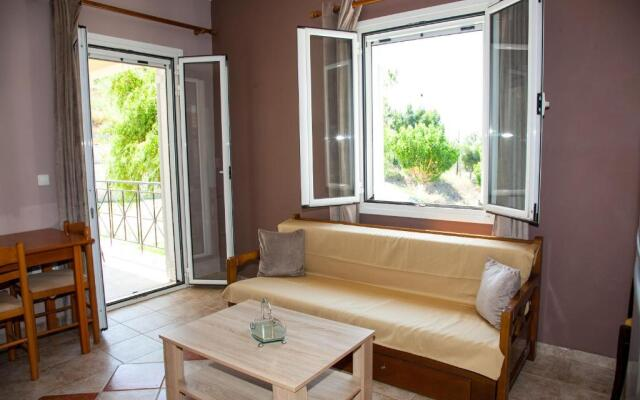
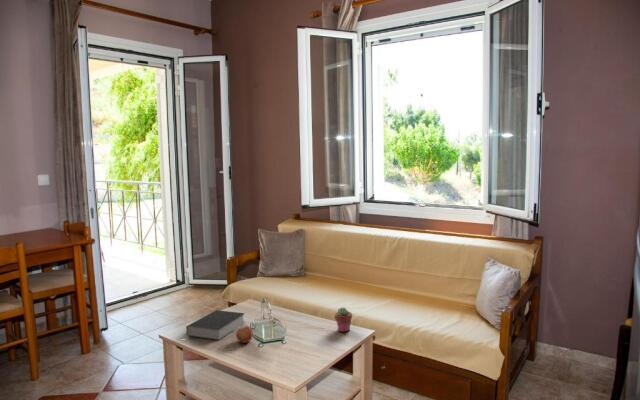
+ apple (244, 333)
+ book (214, 325)
+ potted succulent (343, 318)
